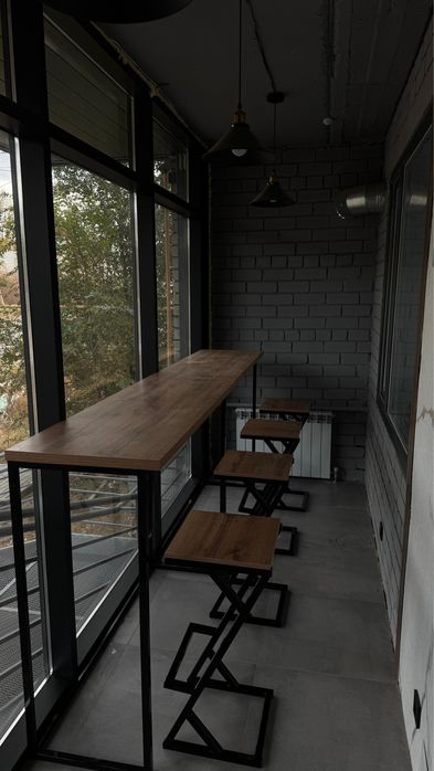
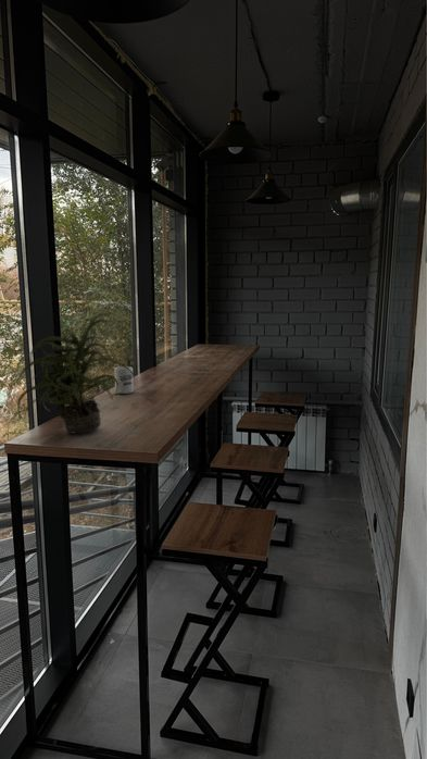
+ cup (124, 380)
+ potted plant (77, 374)
